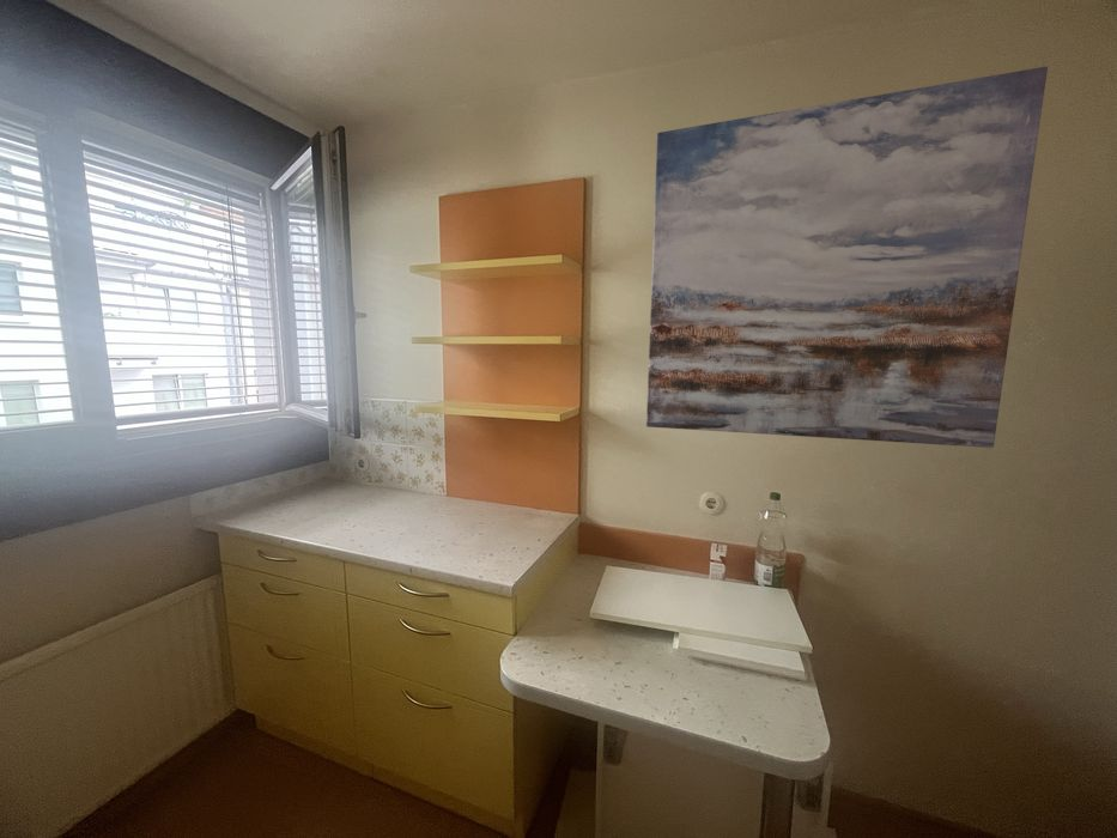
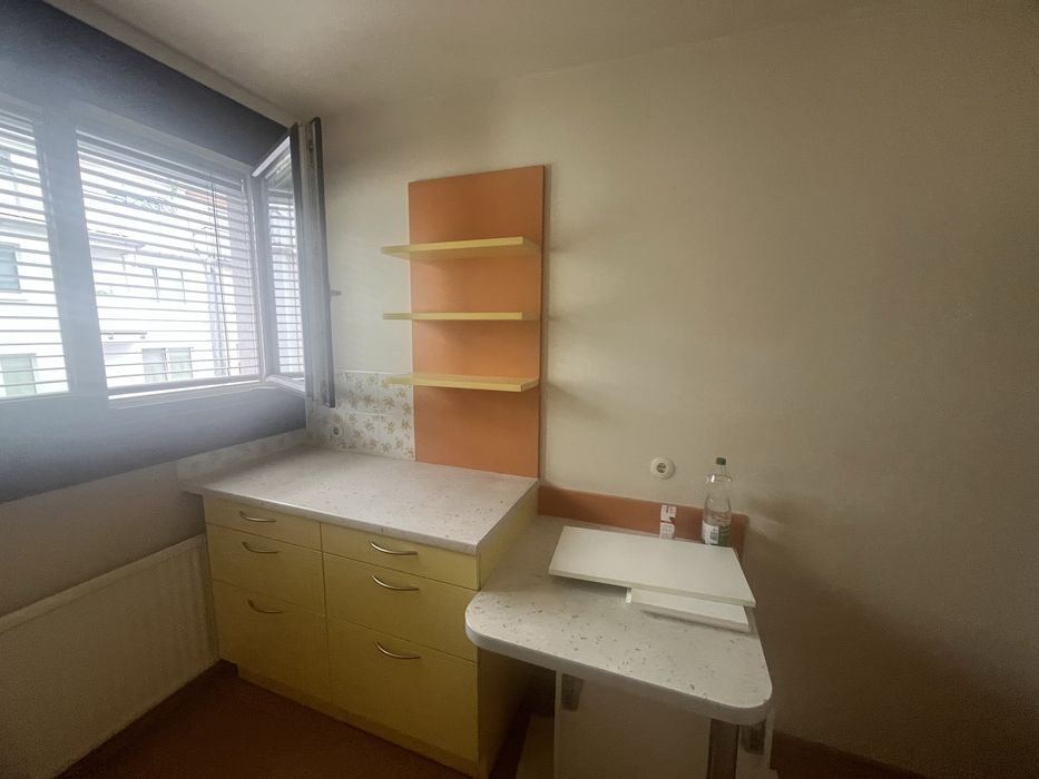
- wall art (811, 278)
